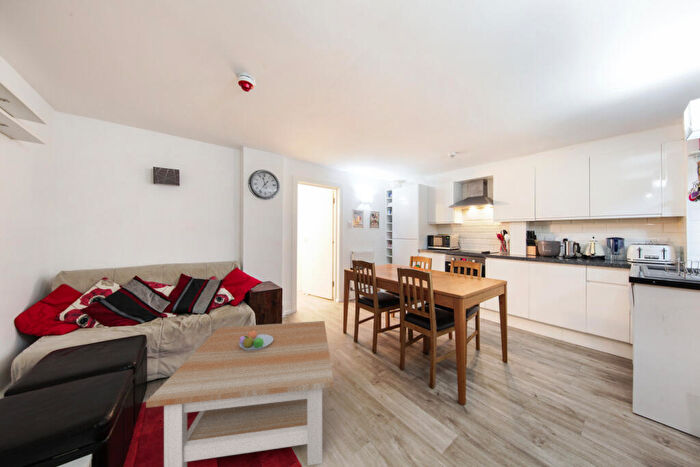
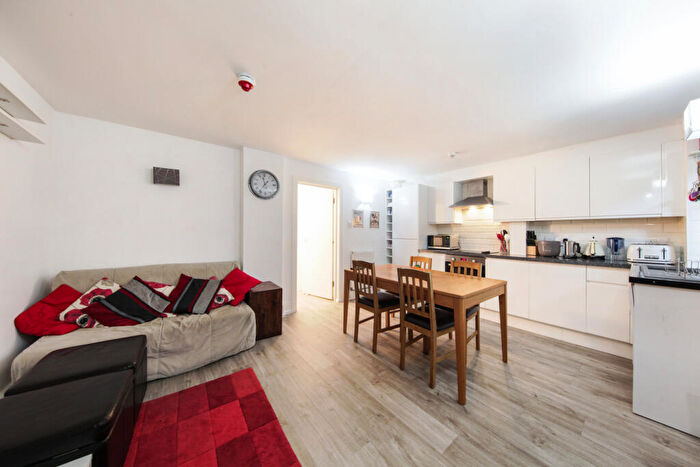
- fruit bowl (256, 338)
- coffee table (263, 381)
